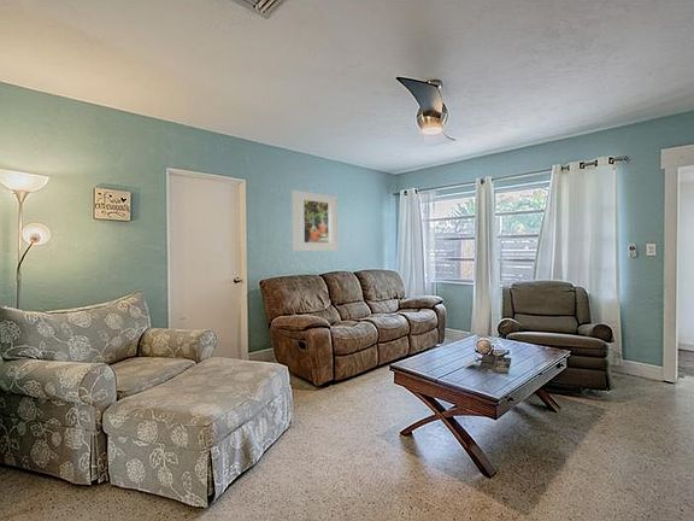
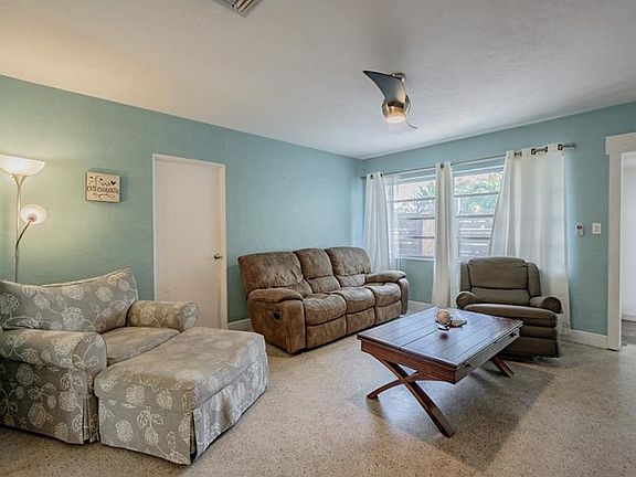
- paperback book (488, 362)
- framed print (316, 222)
